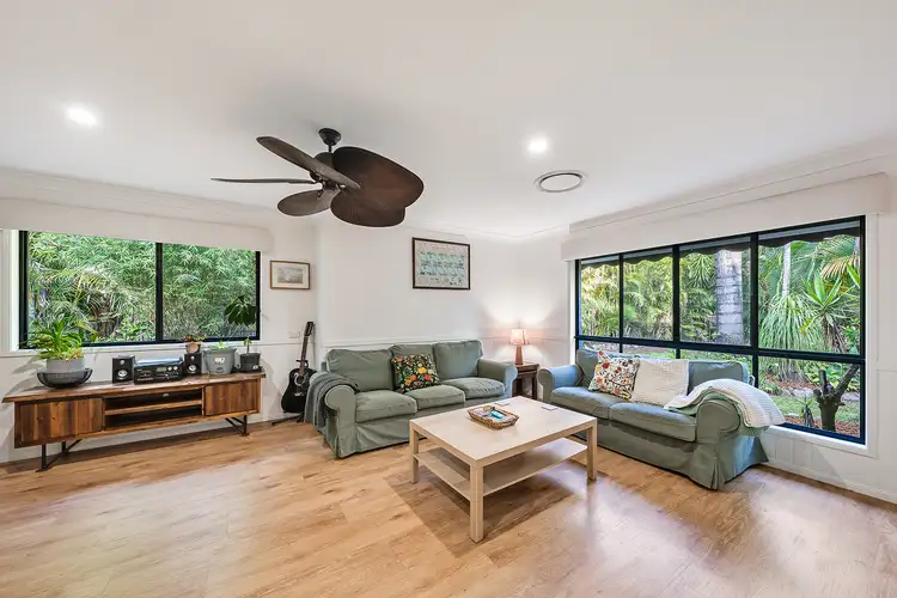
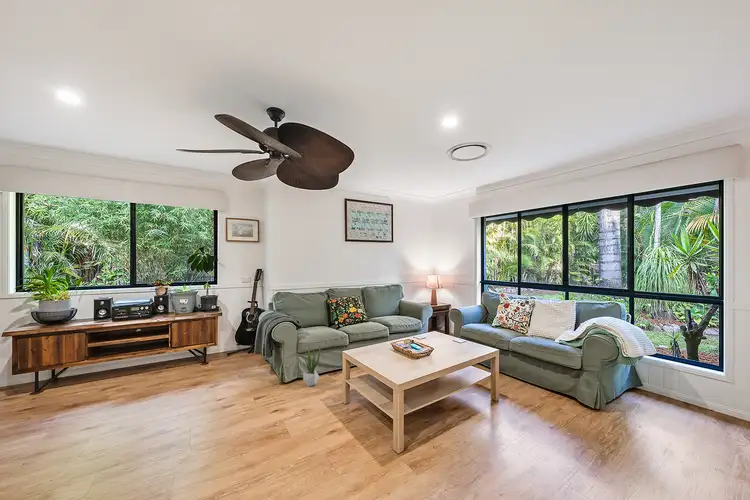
+ potted plant (312, 364)
